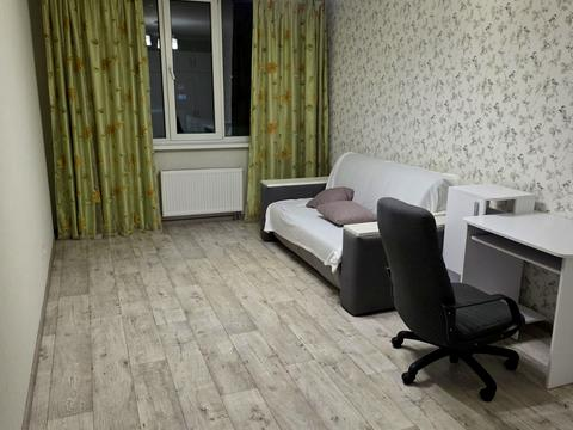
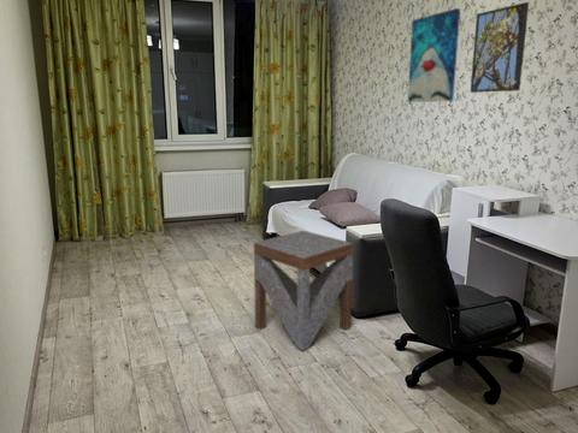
+ wall art (431, 59)
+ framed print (497, 51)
+ side table (302, 285)
